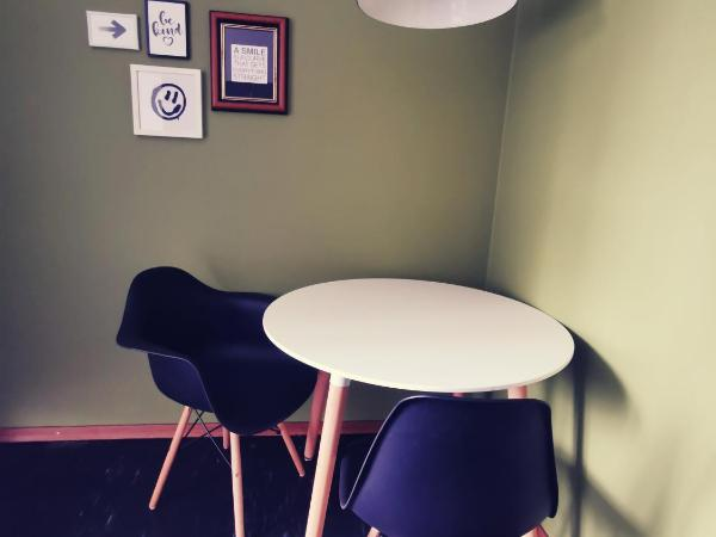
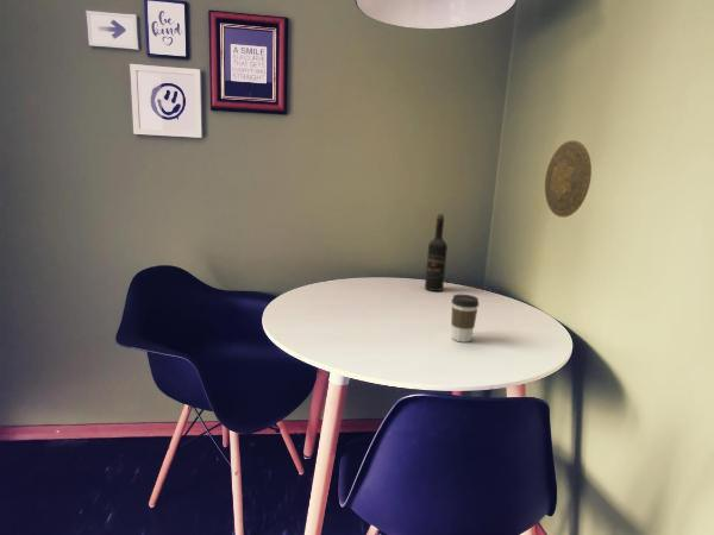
+ decorative plate (563, 178)
+ wine bottle (437, 252)
+ coffee cup (463, 317)
